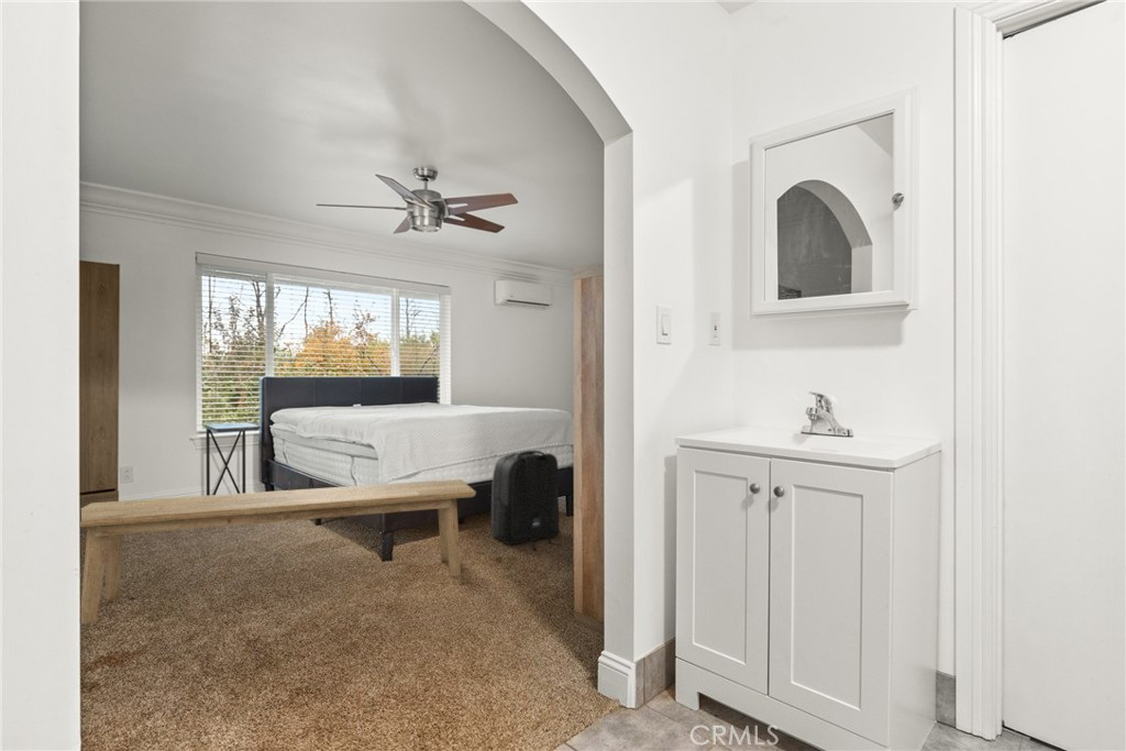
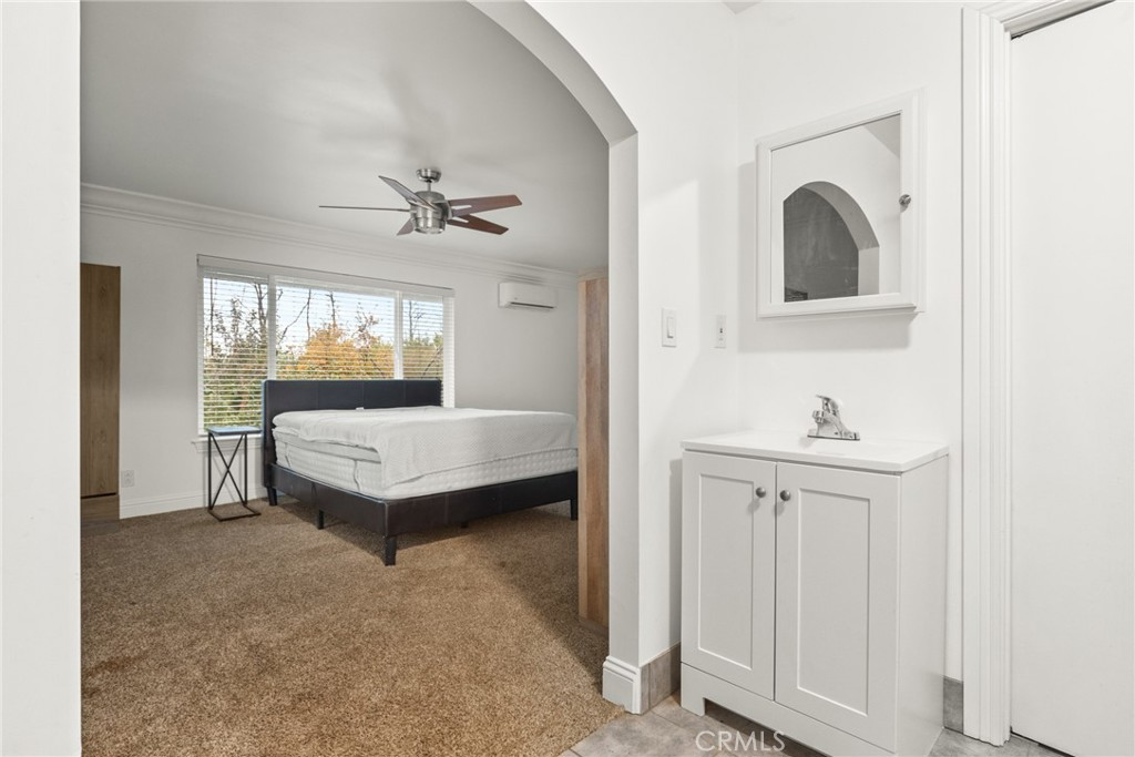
- backpack (528, 494)
- bench (289, 520)
